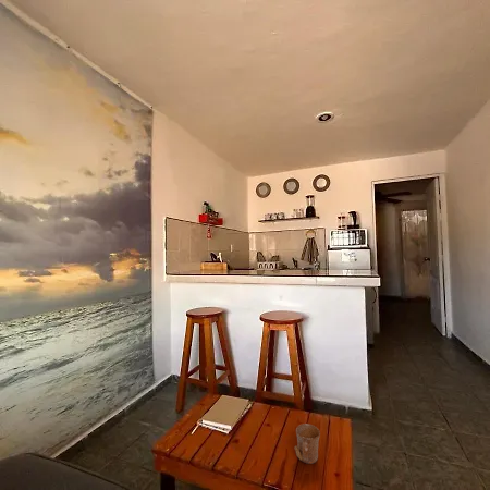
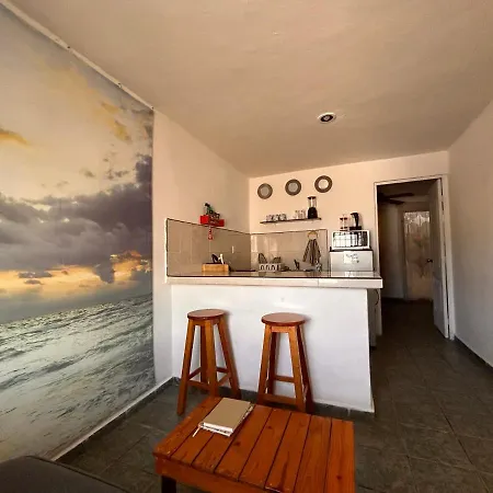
- mug (307, 446)
